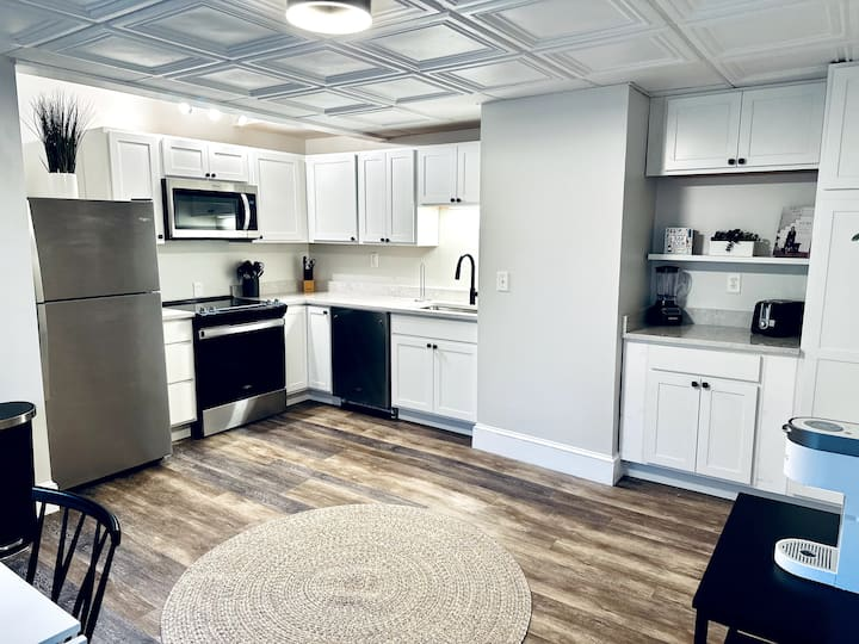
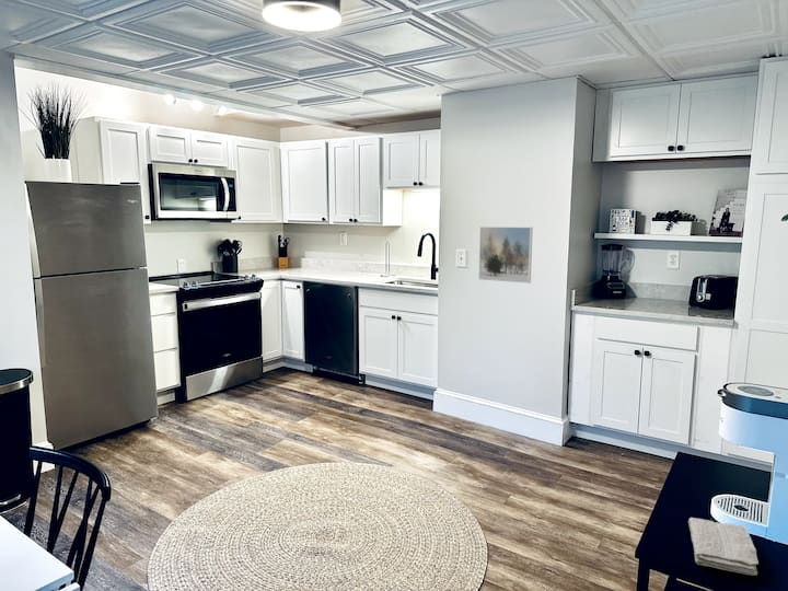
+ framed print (505, 254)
+ washcloth (721, 543)
